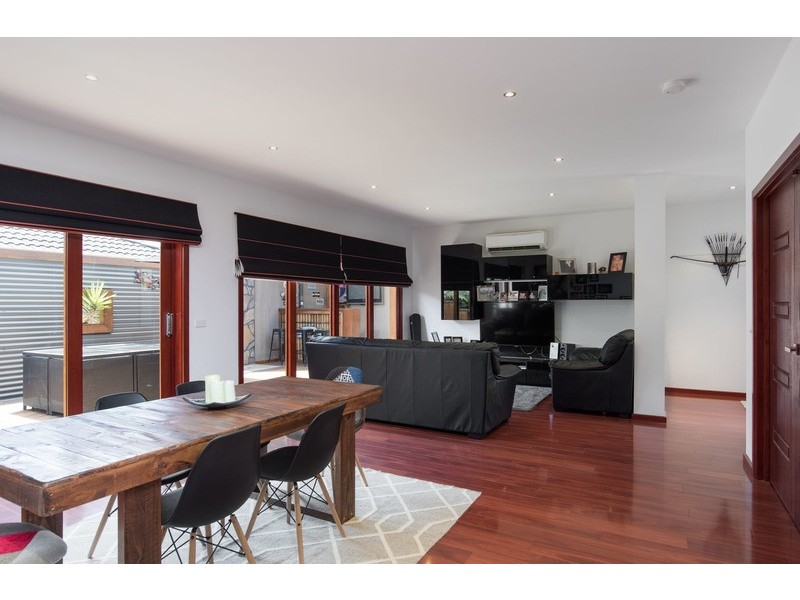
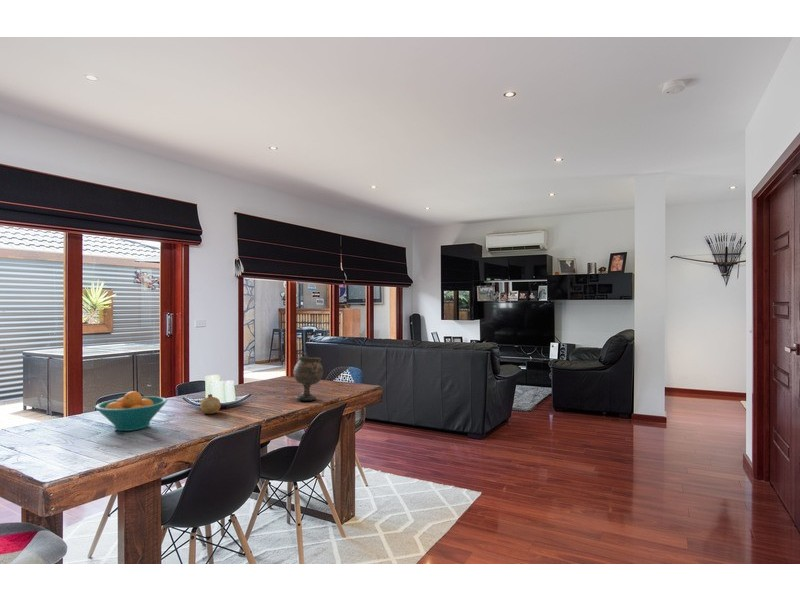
+ goblet (308, 377)
+ fruit bowl (132, 409)
+ fruit (210, 403)
